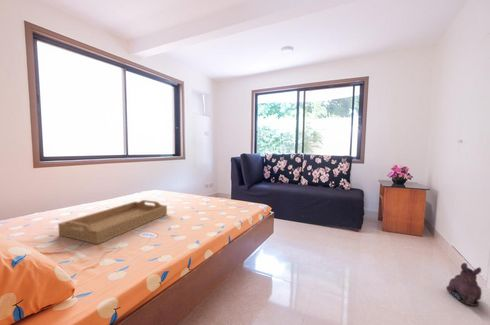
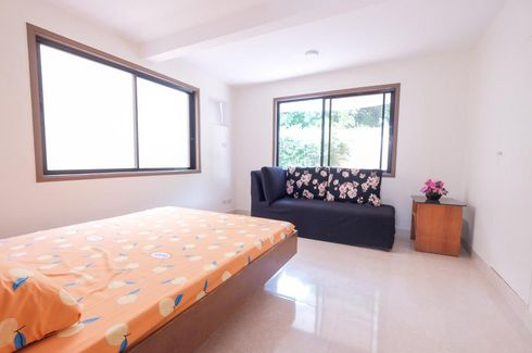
- plush toy (468, 284)
- serving tray (120, 216)
